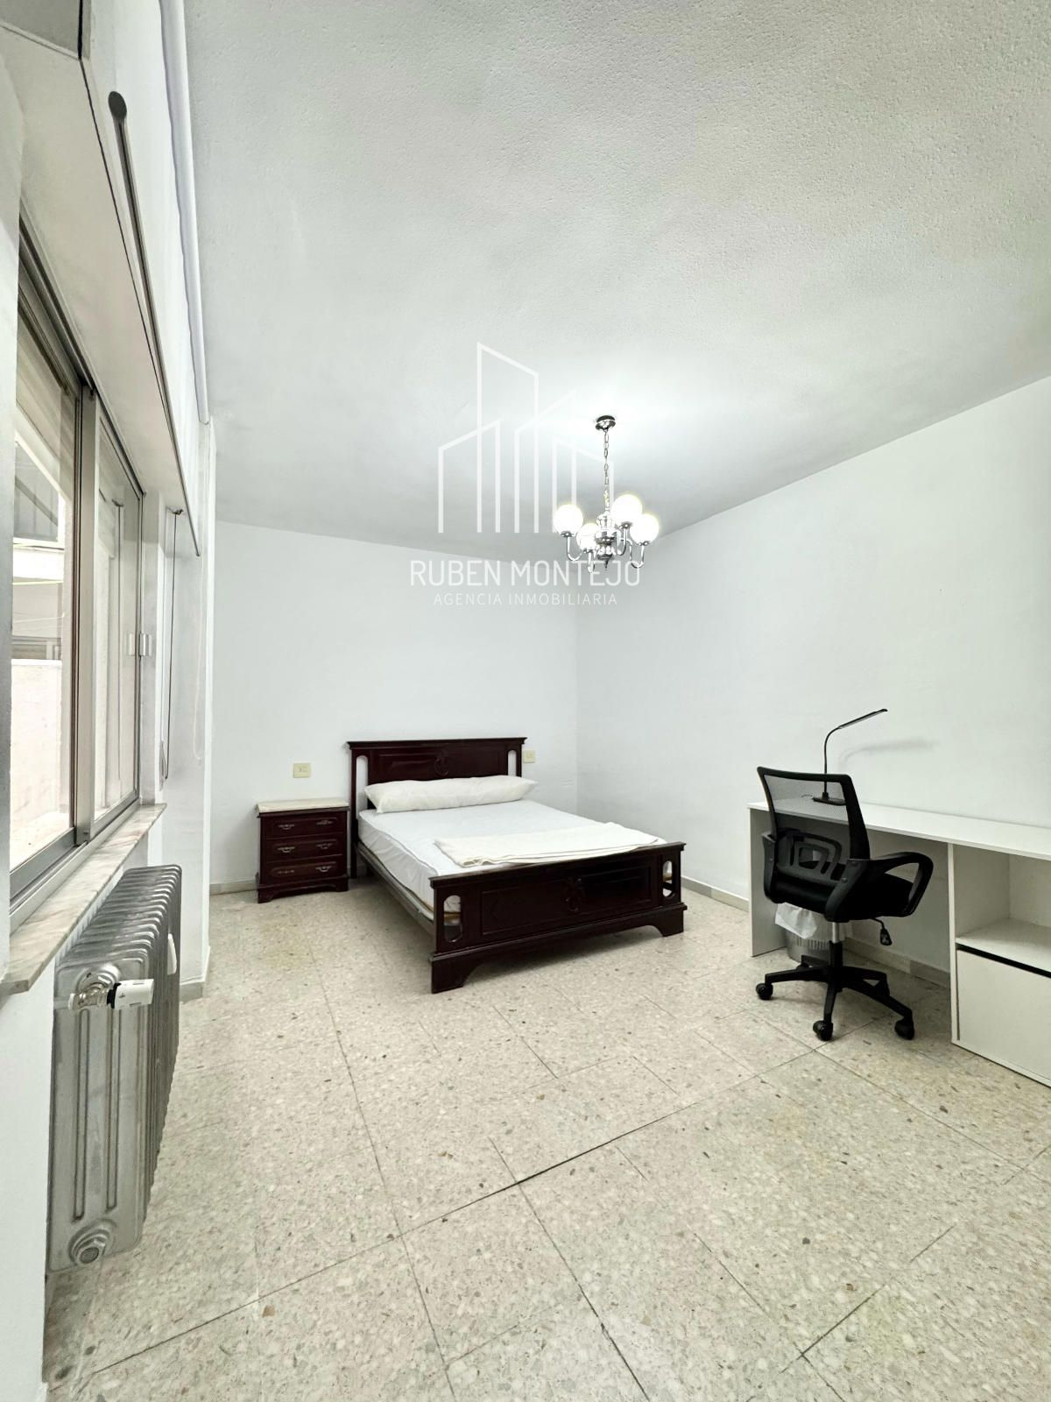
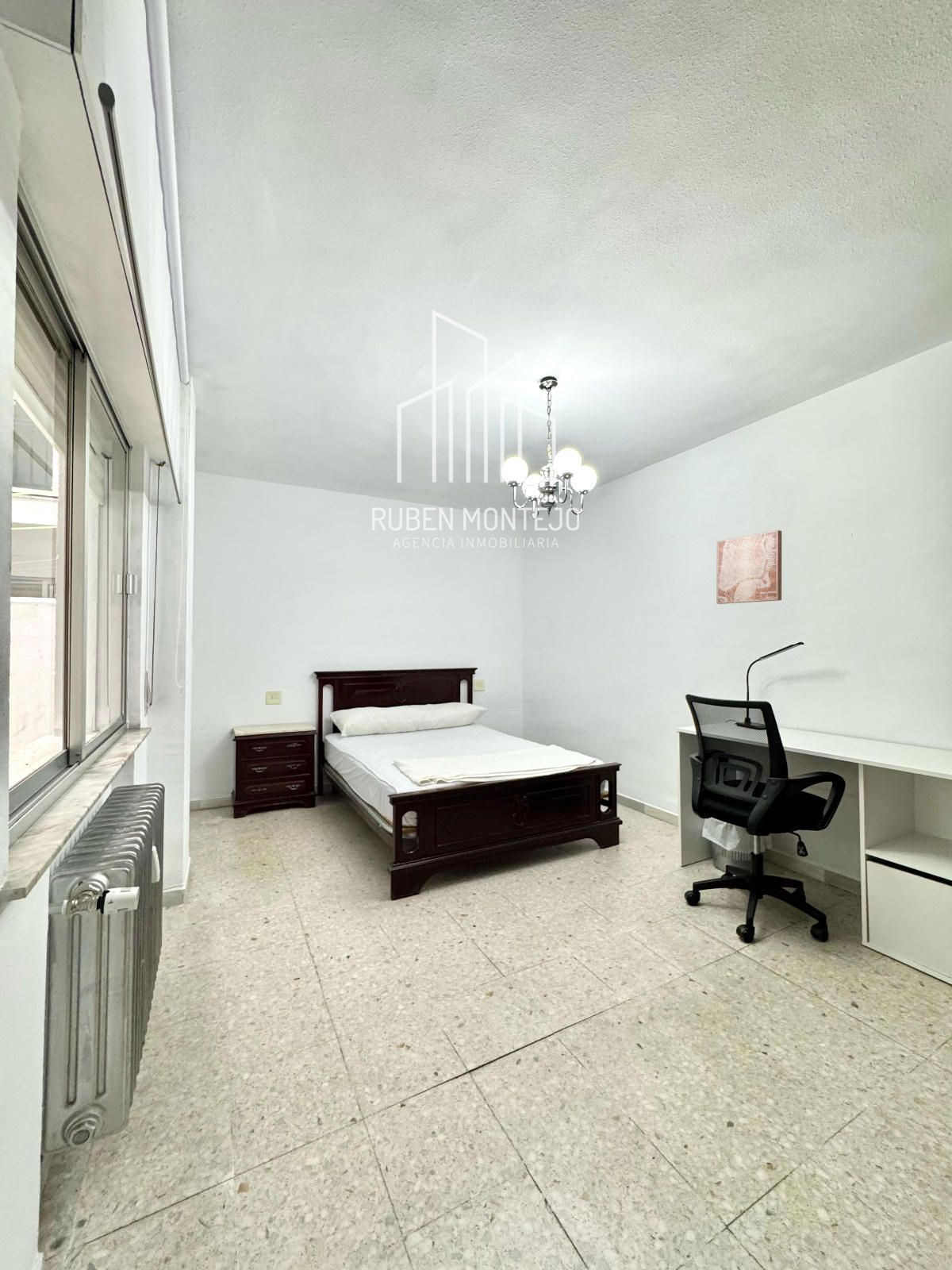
+ wall art (747, 569)
